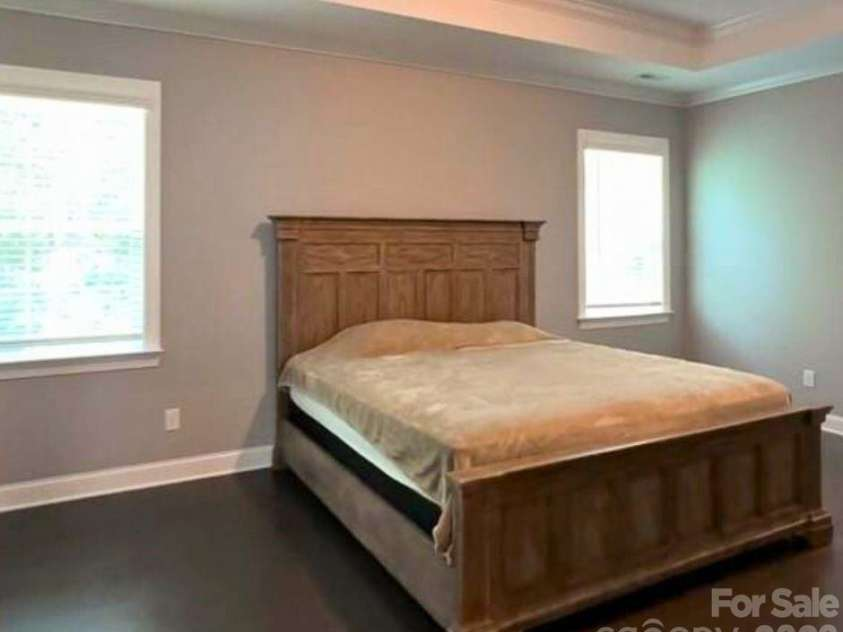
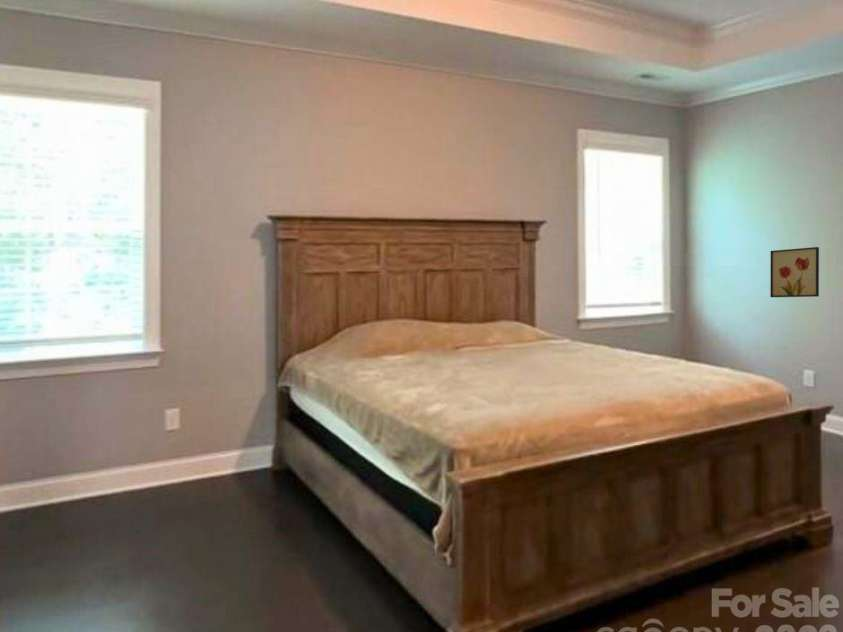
+ wall art (794, 273)
